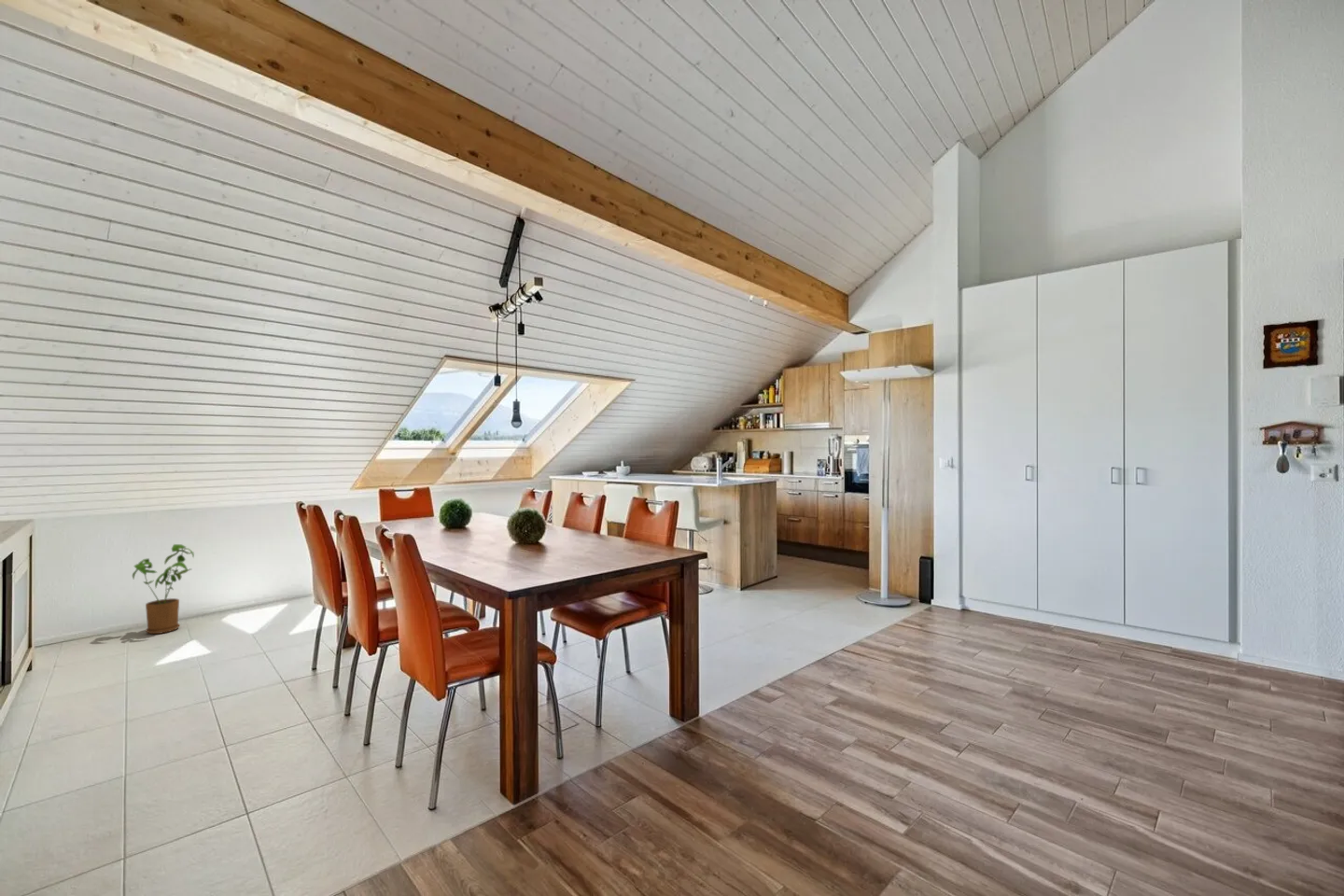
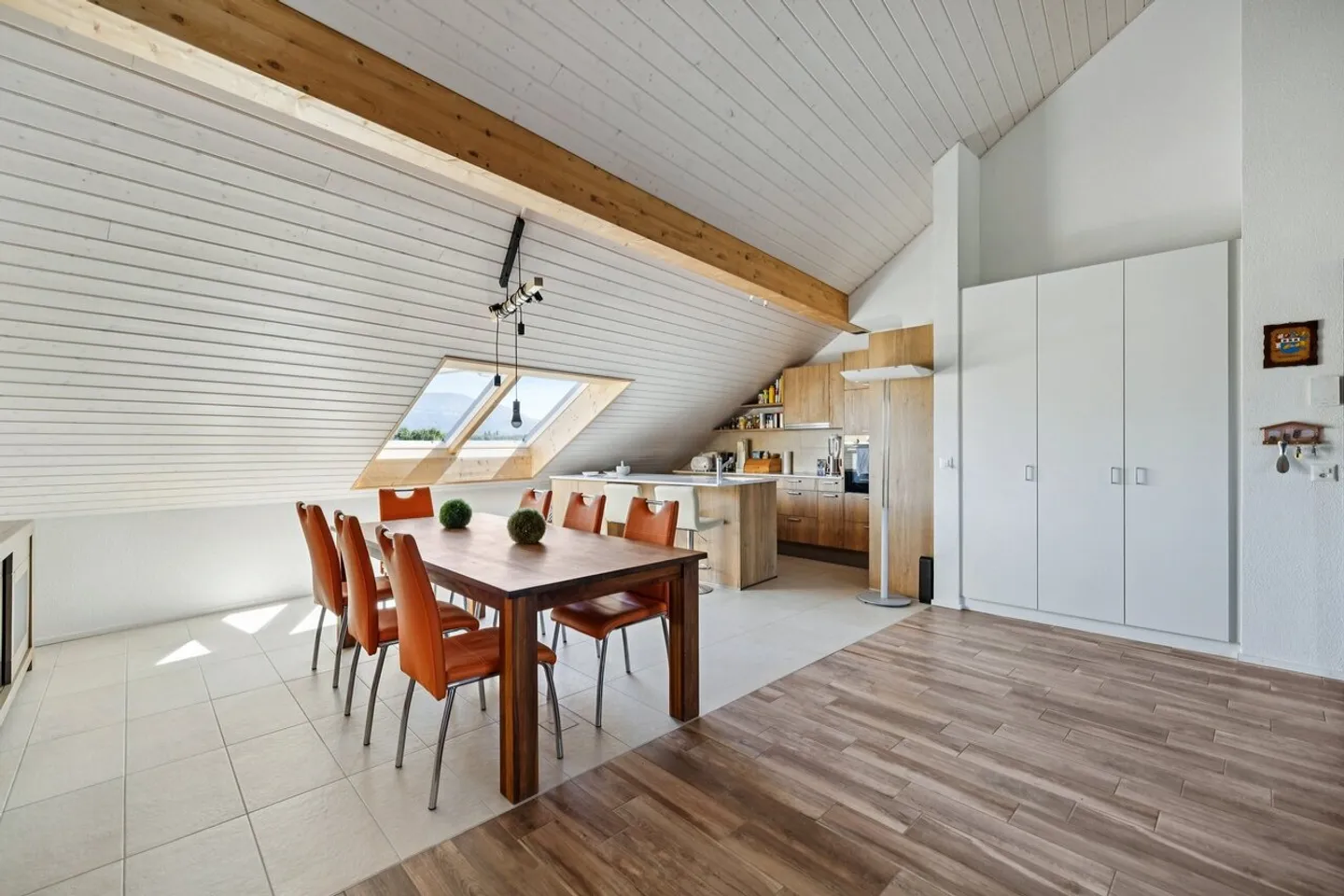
- house plant (166, 588)
